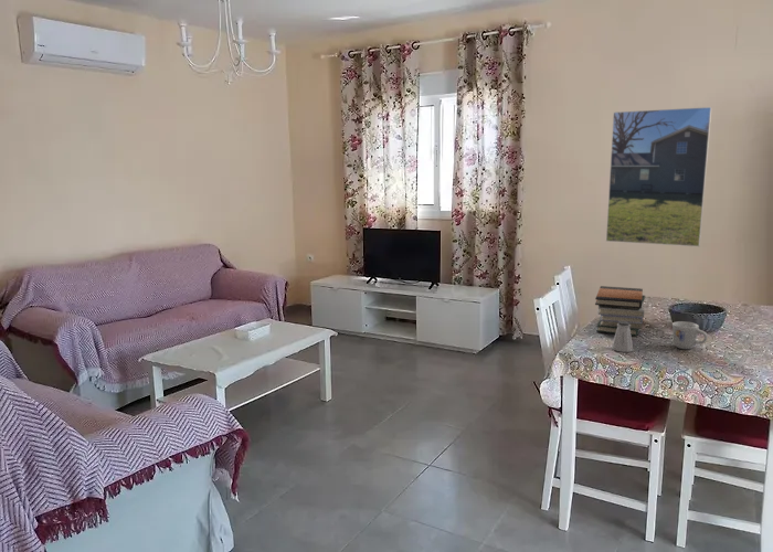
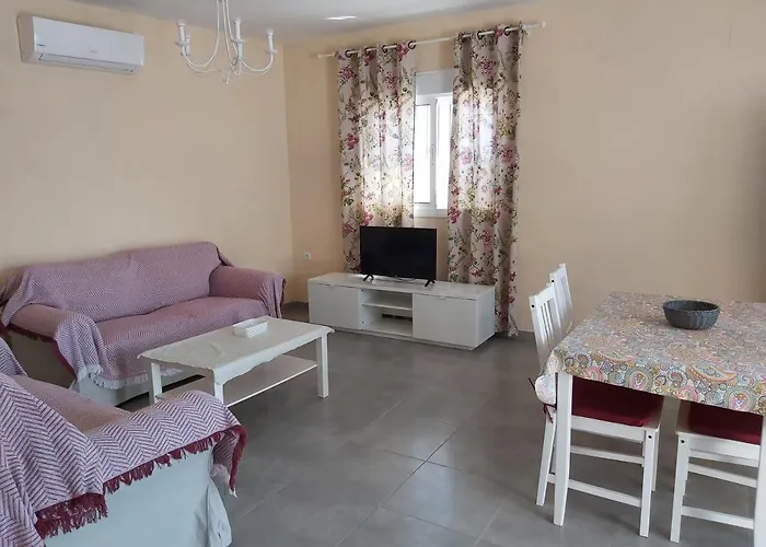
- saltshaker (623, 336)
- book stack (620, 309)
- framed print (655, 178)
- mug (689, 337)
